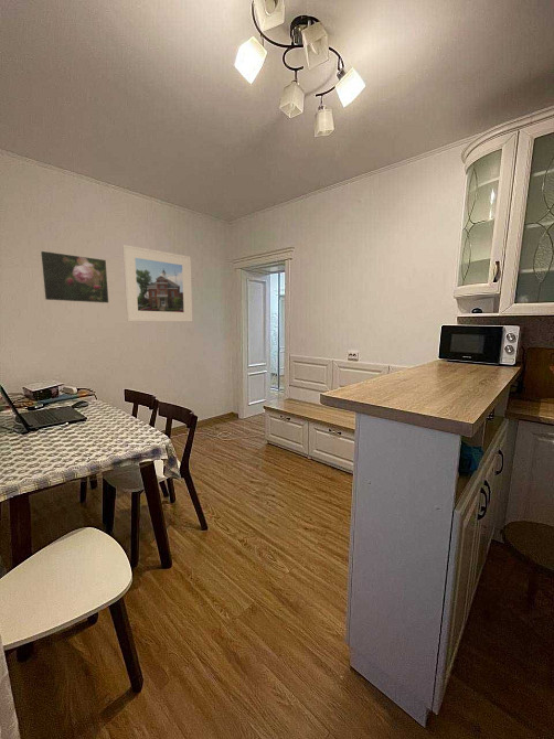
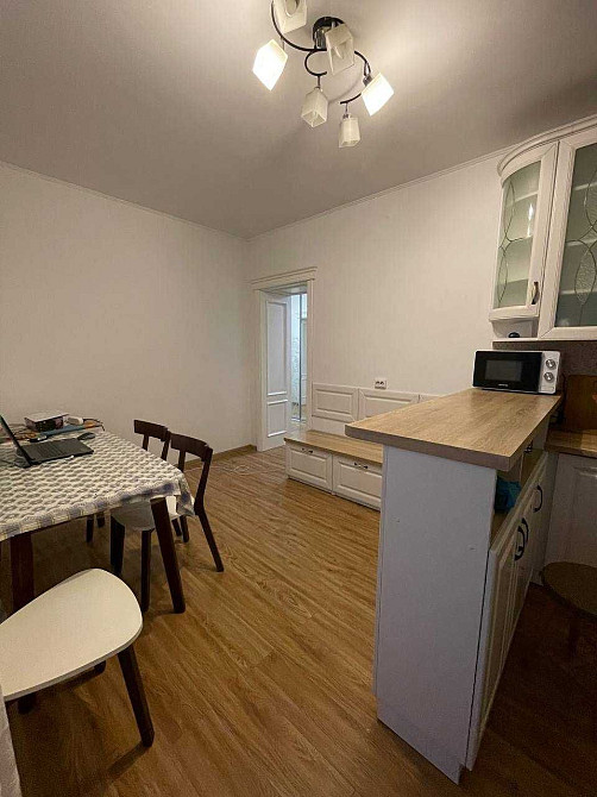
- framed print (76, 278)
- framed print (160, 287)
